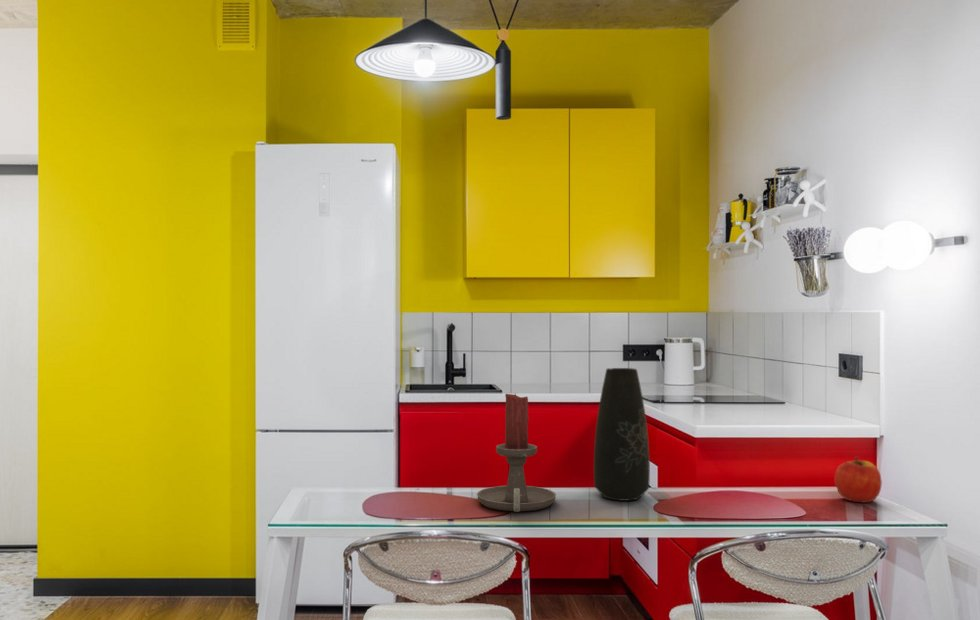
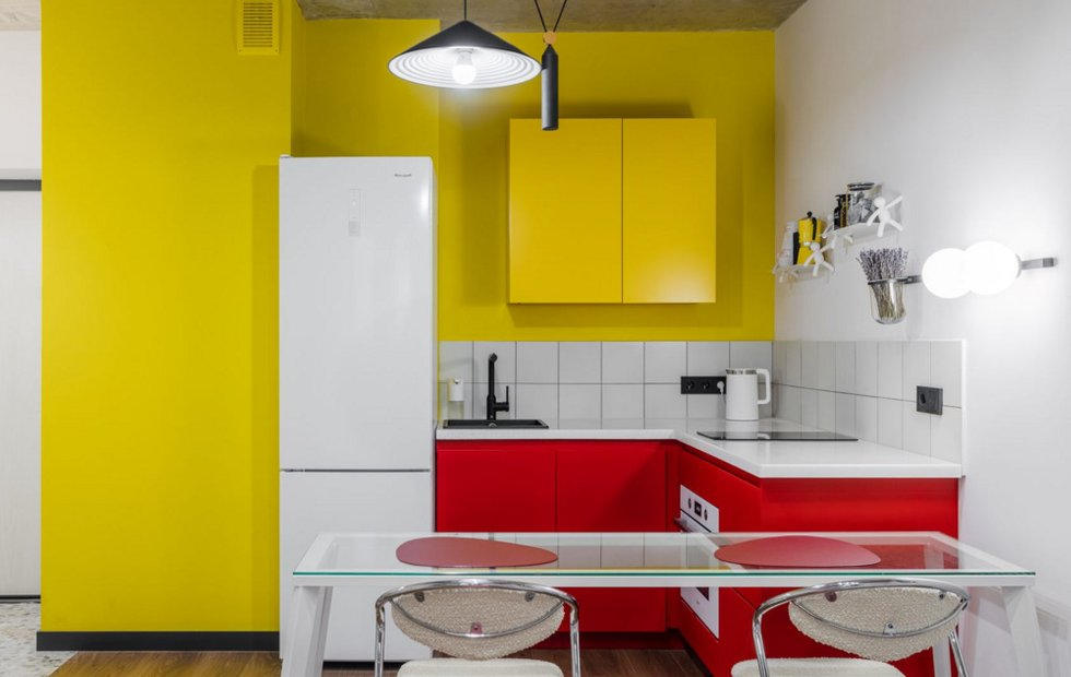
- apple (858, 478)
- candle holder (516, 450)
- vase (621, 432)
